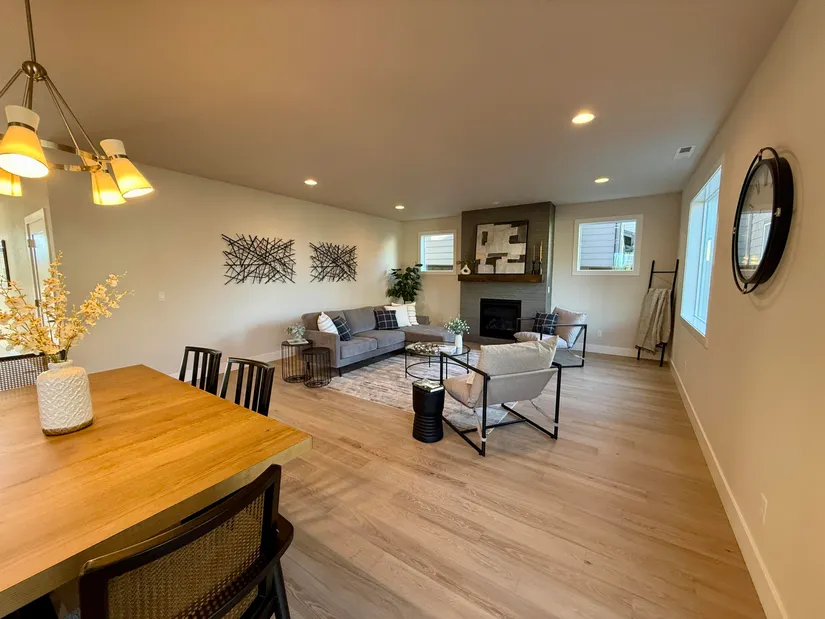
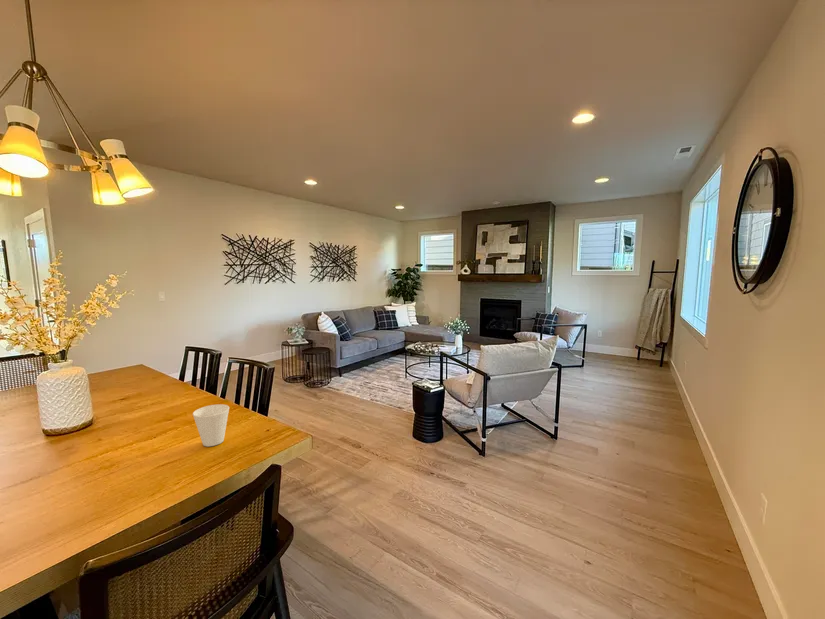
+ cup (212, 426)
